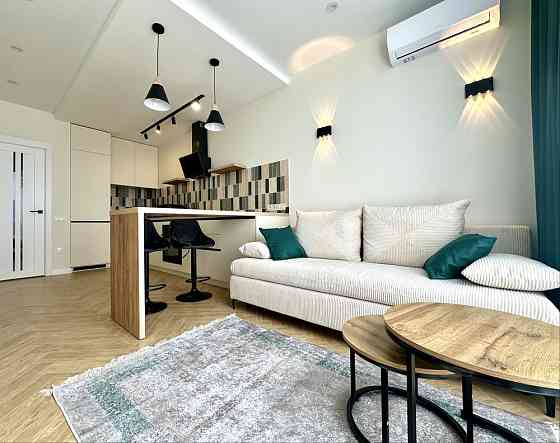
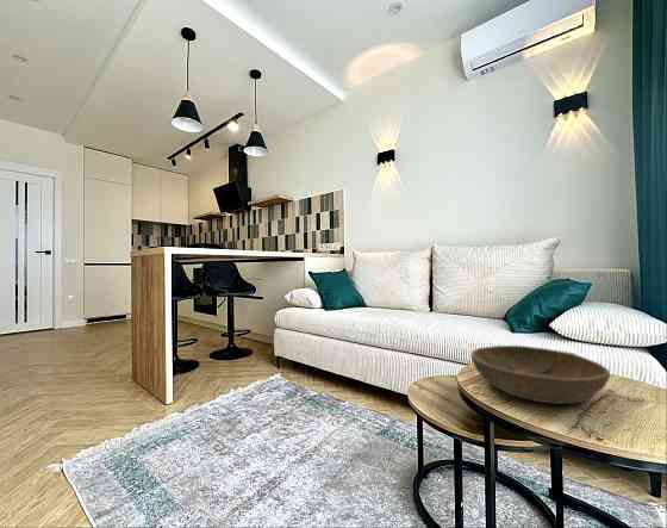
+ bowl (532, 372)
